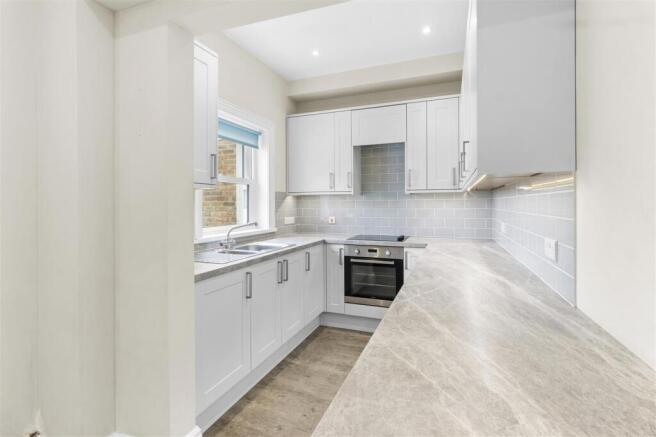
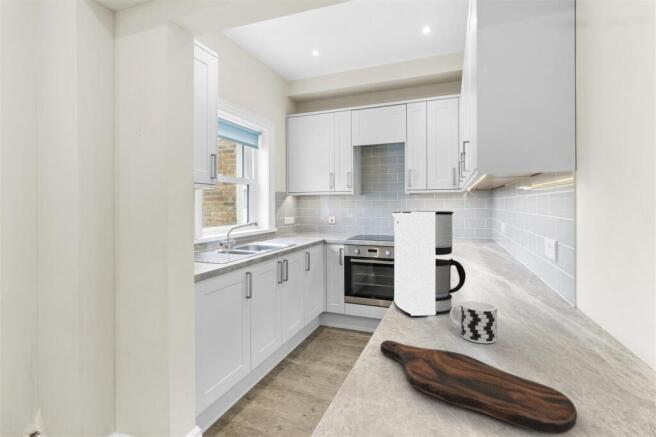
+ cup (472, 320)
+ coffee maker (430, 259)
+ cutting board (453, 375)
